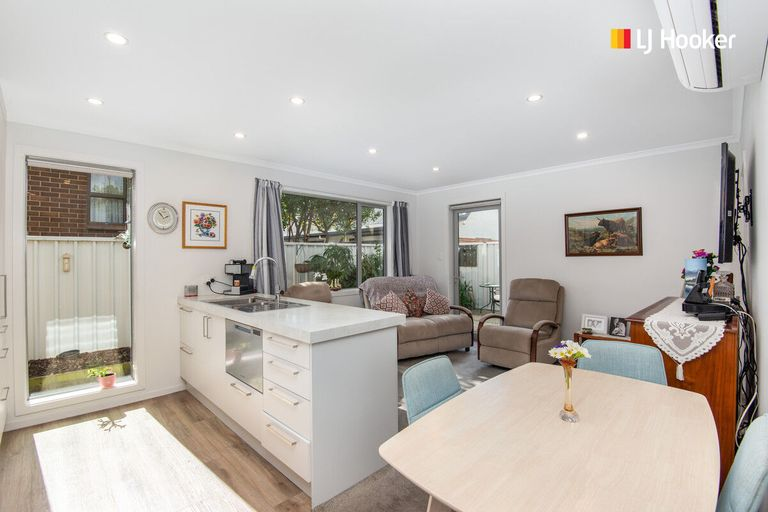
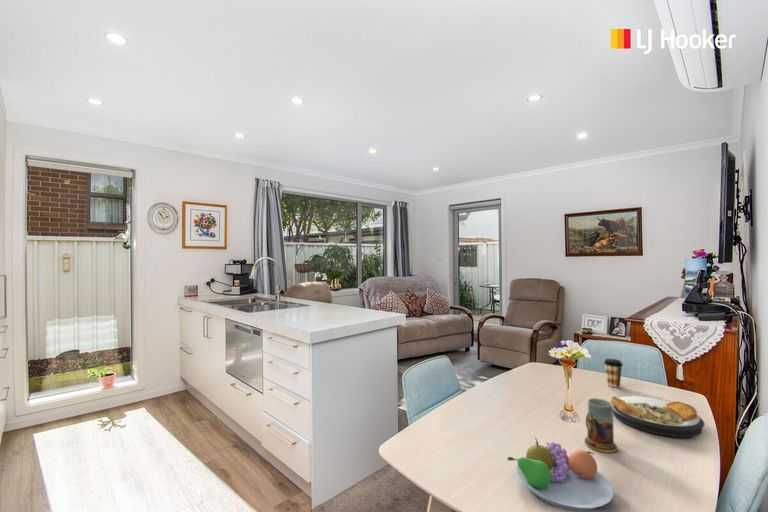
+ fruit bowl (558, 468)
+ mug (598, 424)
+ plate (654, 411)
+ coffee cup (613, 373)
